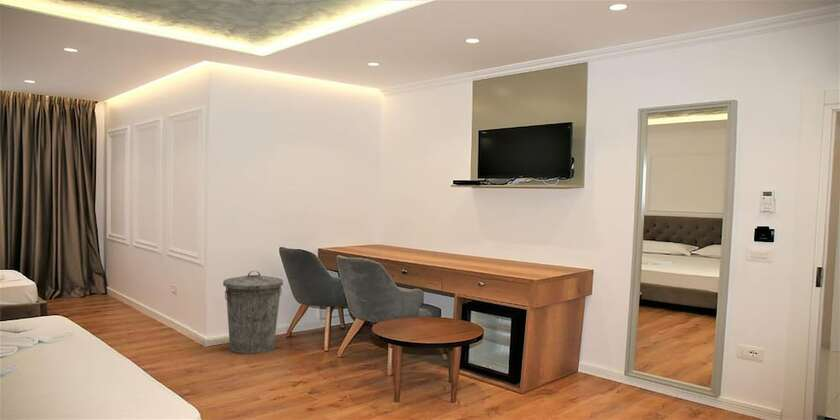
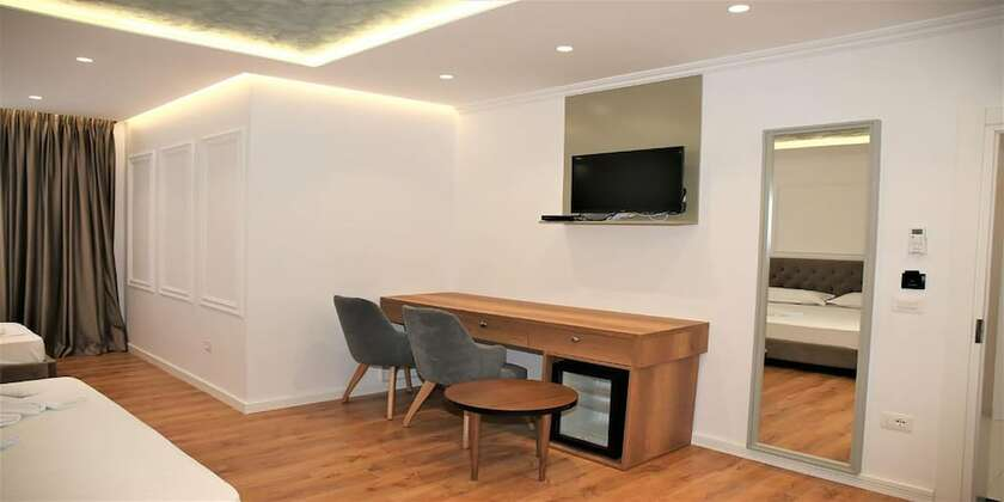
- trash can (252, 309)
